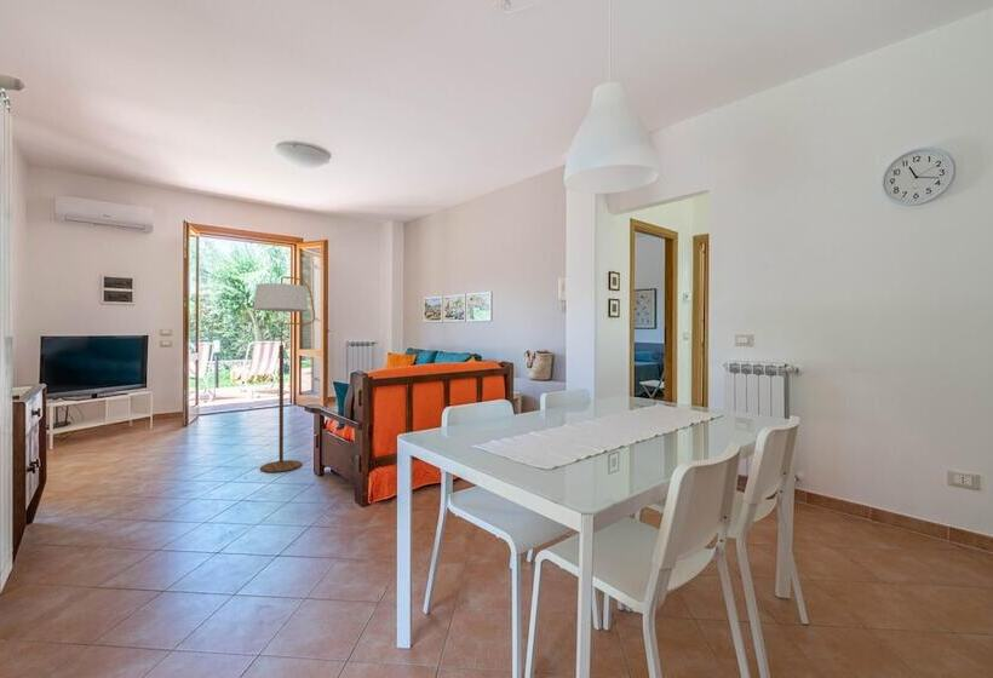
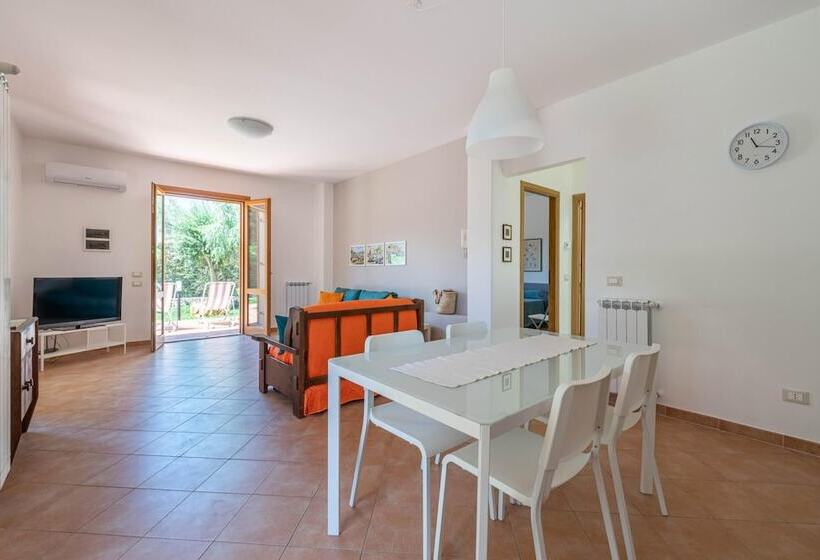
- floor lamp (282, 370)
